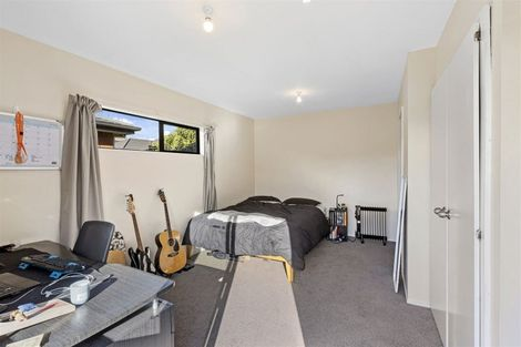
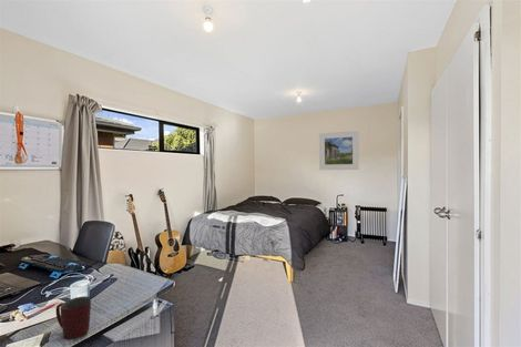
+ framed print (338, 151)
+ mug (72, 317)
